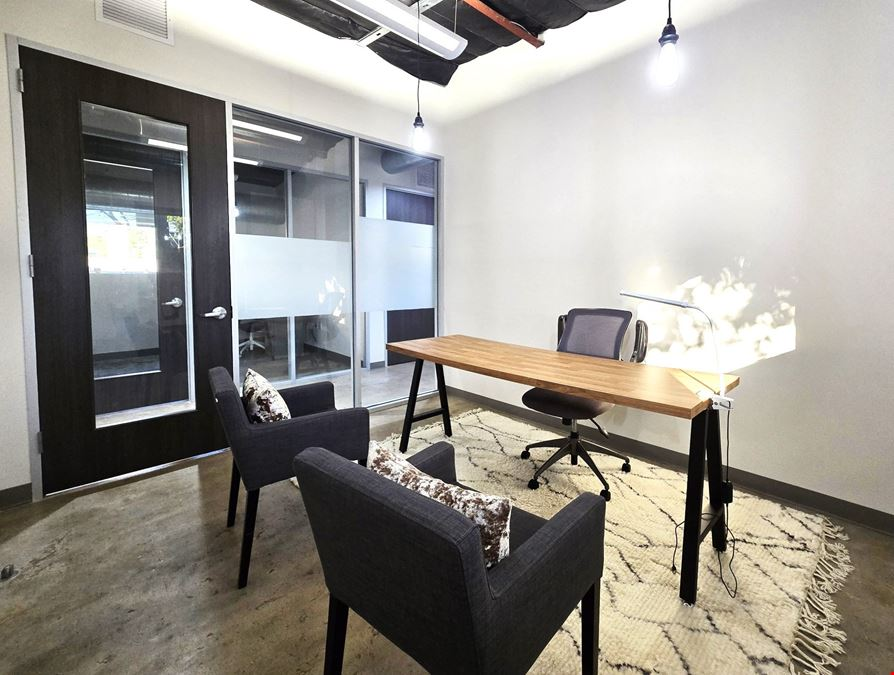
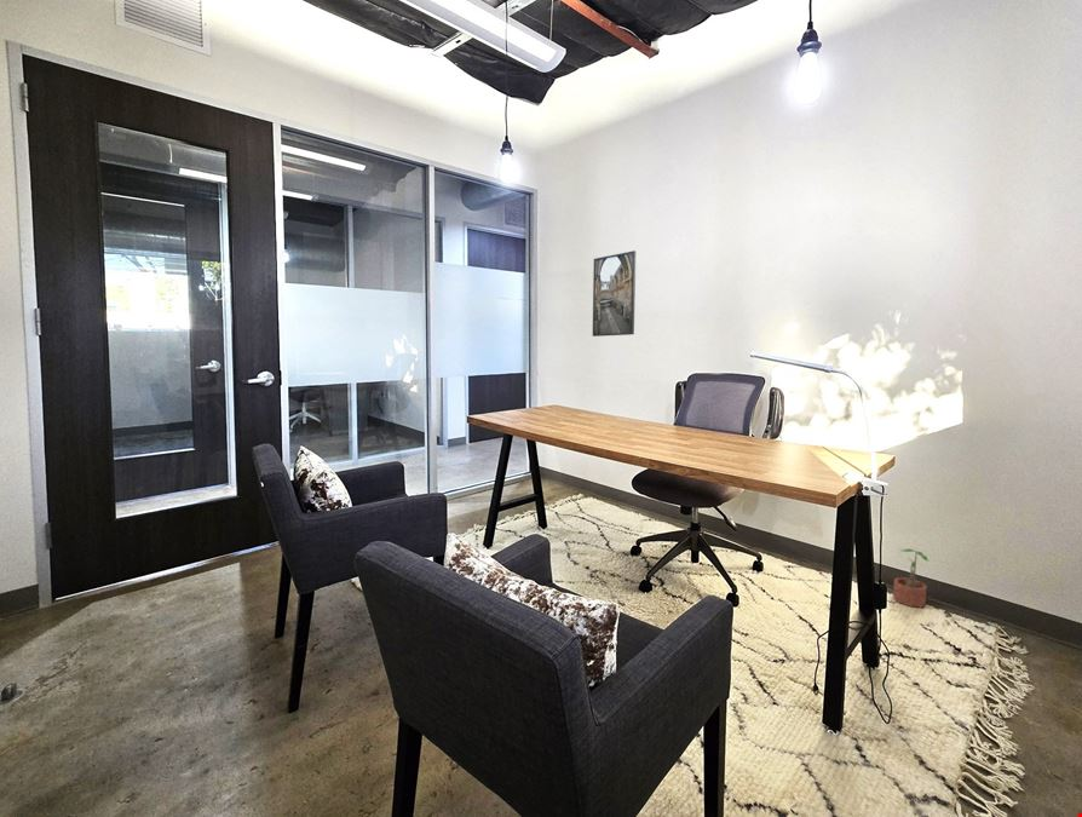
+ potted plant (913, 575)
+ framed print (612, 295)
